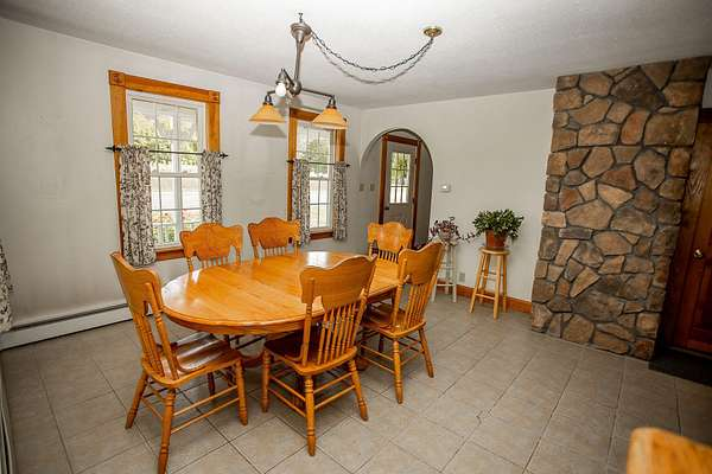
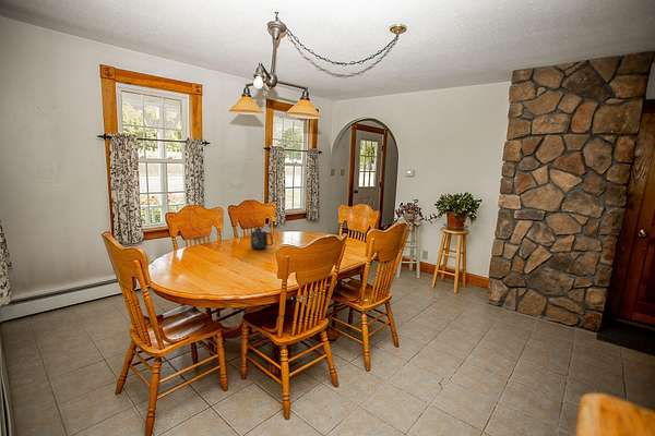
+ mug (261, 238)
